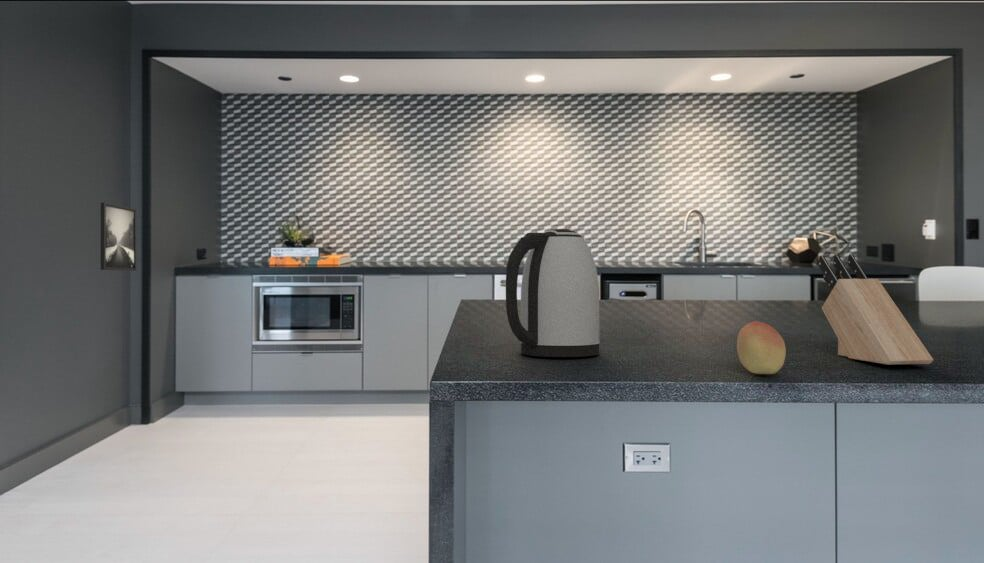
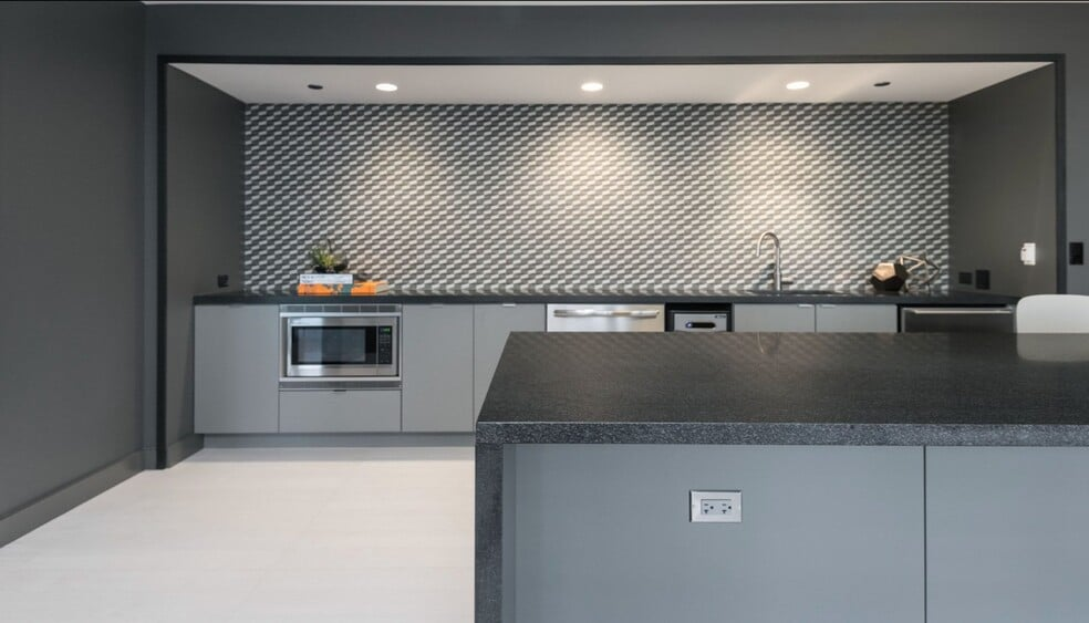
- fruit (760, 347)
- knife block (867, 305)
- kettle (549, 291)
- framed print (119, 238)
